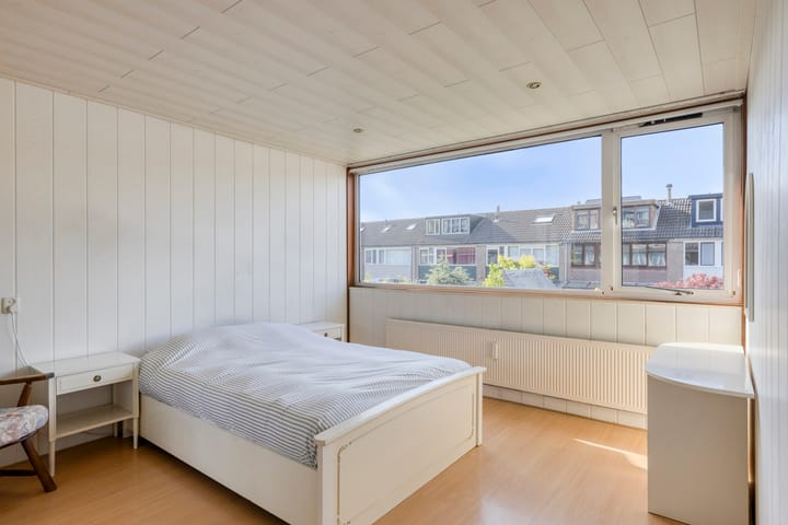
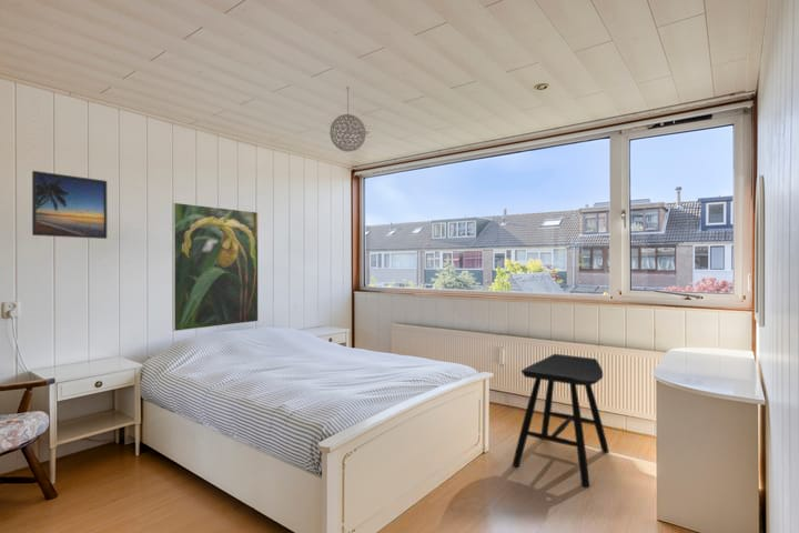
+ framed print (71, 207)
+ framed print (219, 266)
+ pendant light (347, 119)
+ stool (562, 413)
